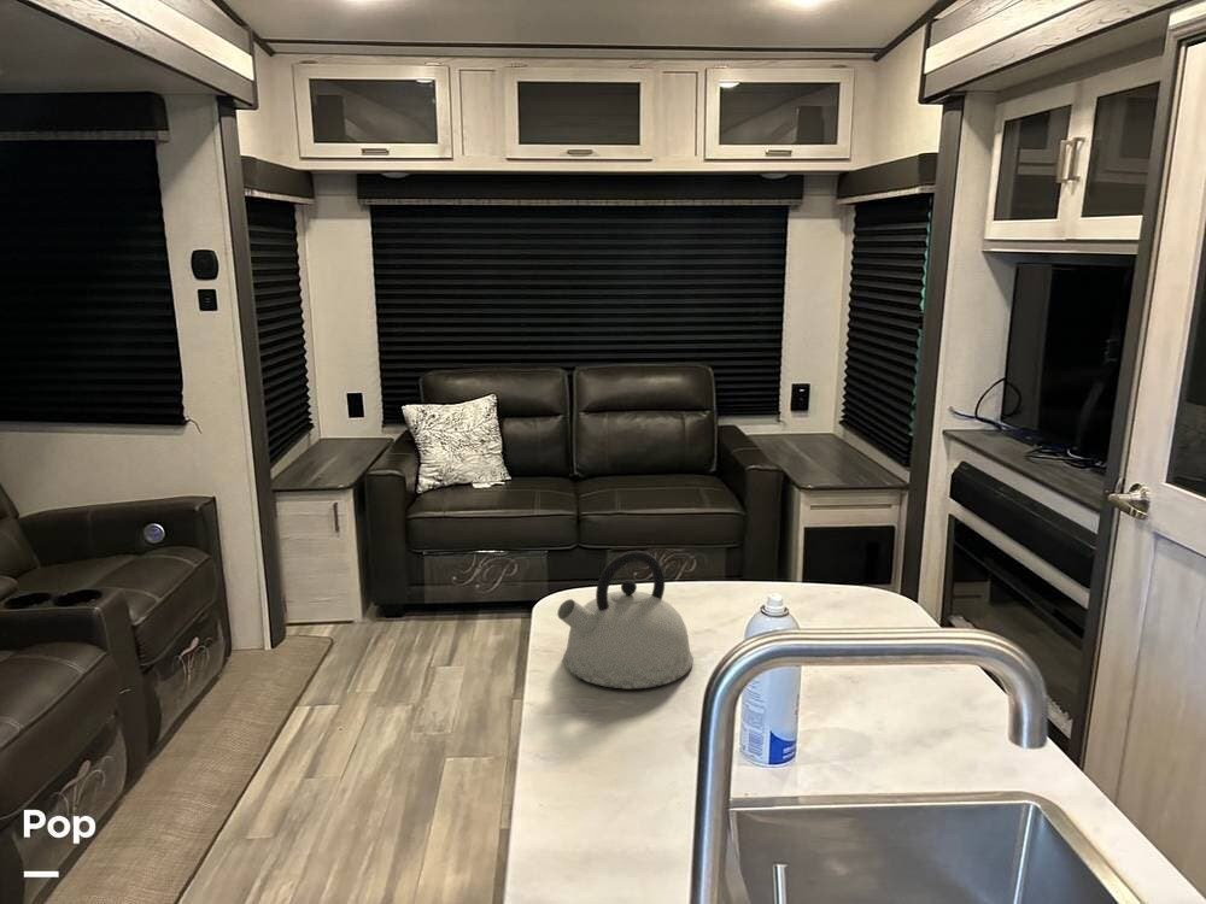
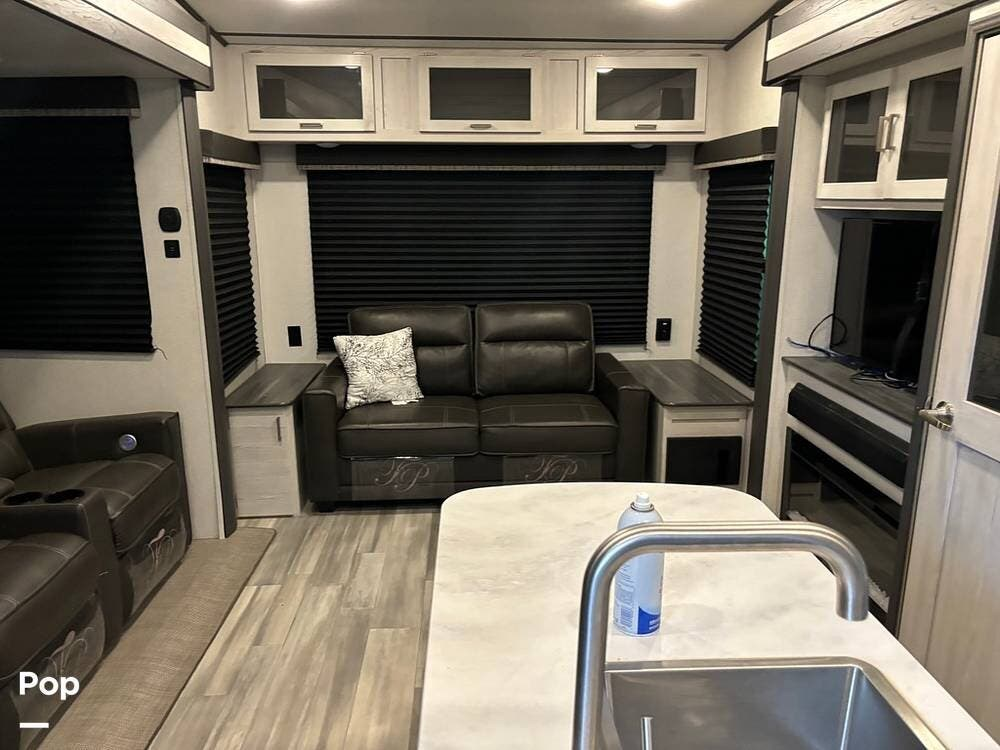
- kettle (622, 606)
